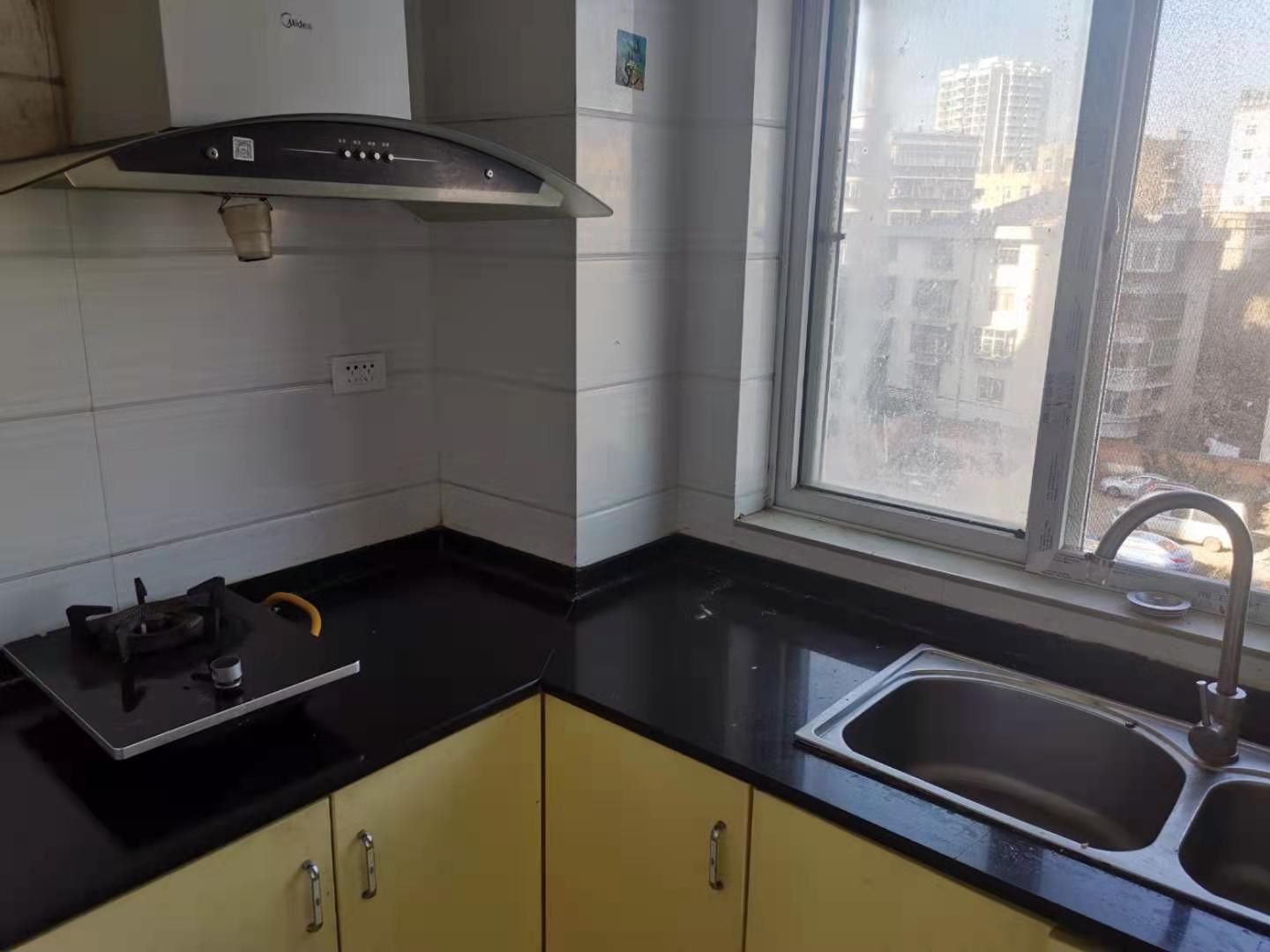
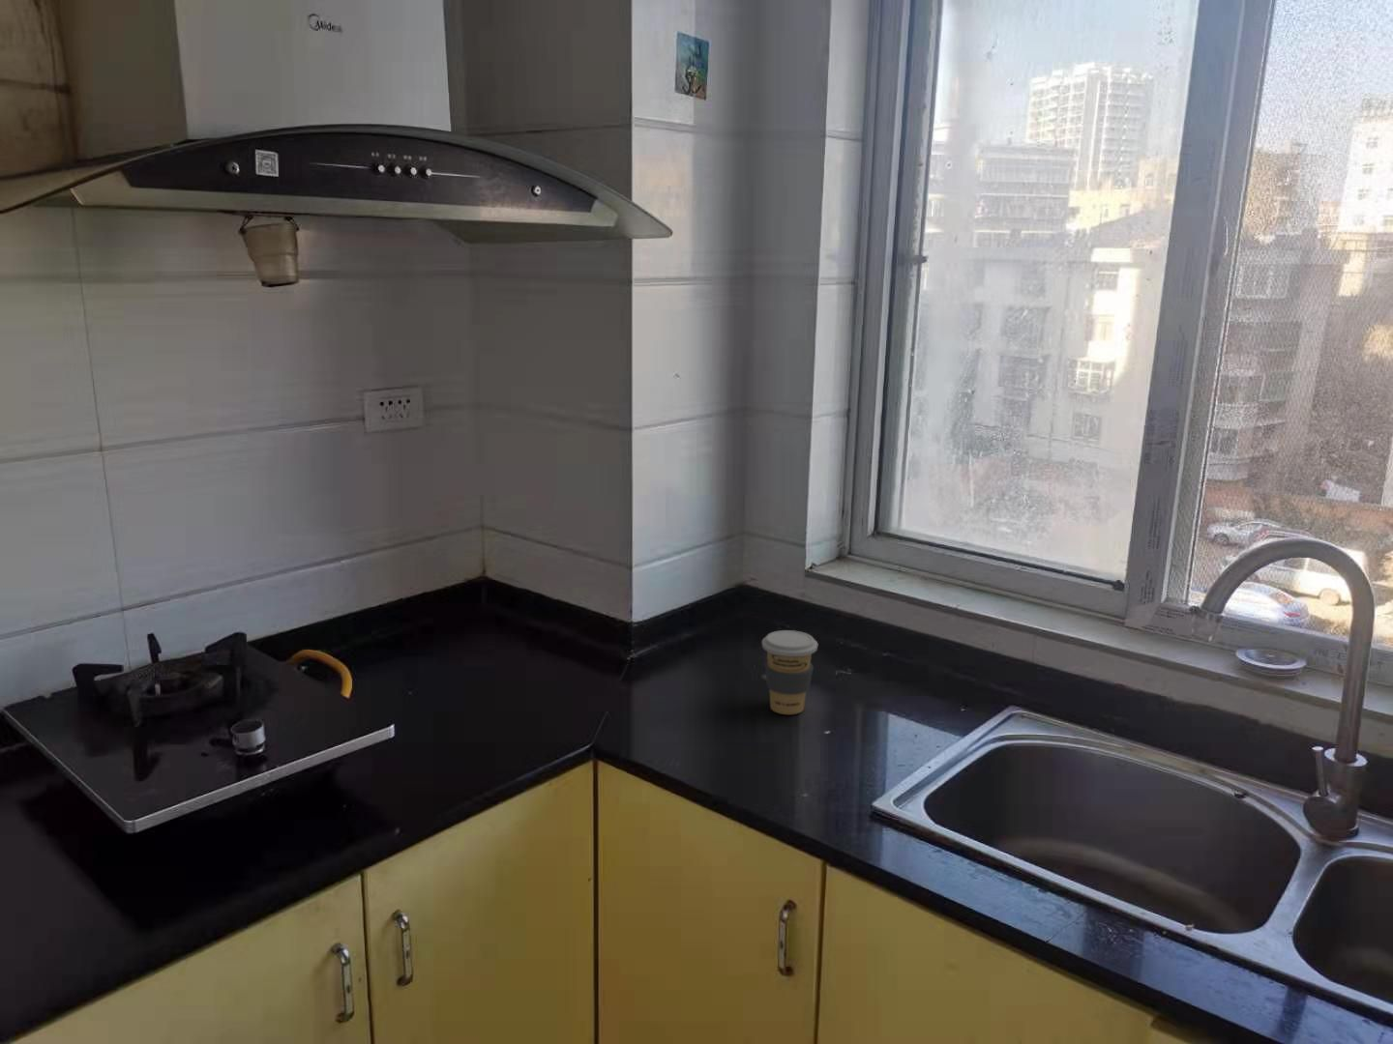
+ coffee cup (789, 673)
